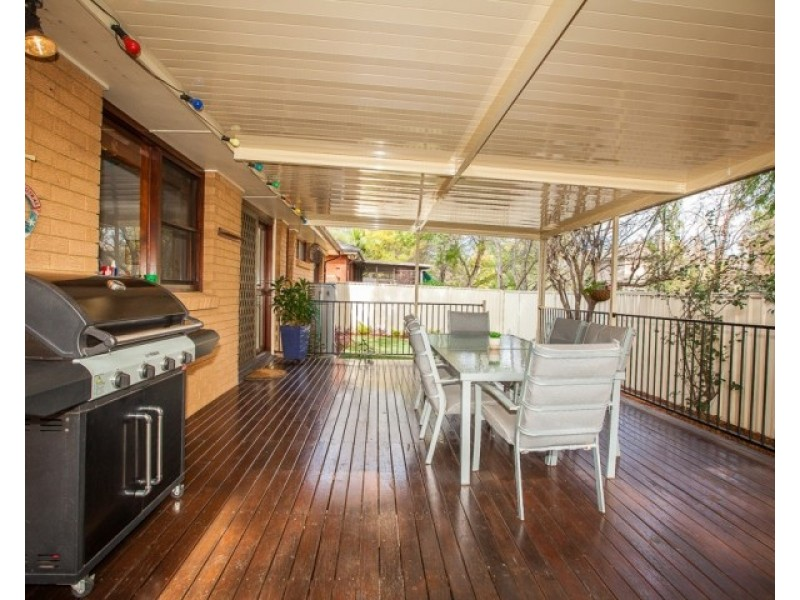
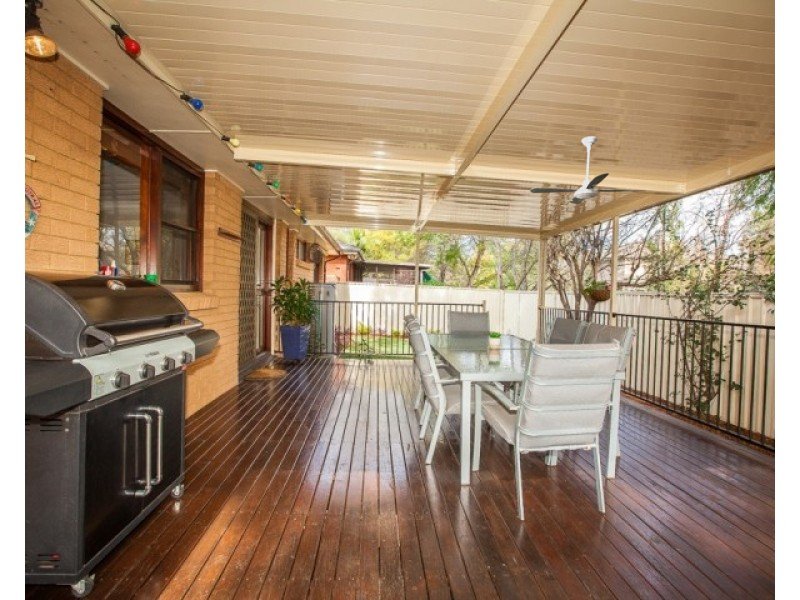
+ ceiling fan (587, 167)
